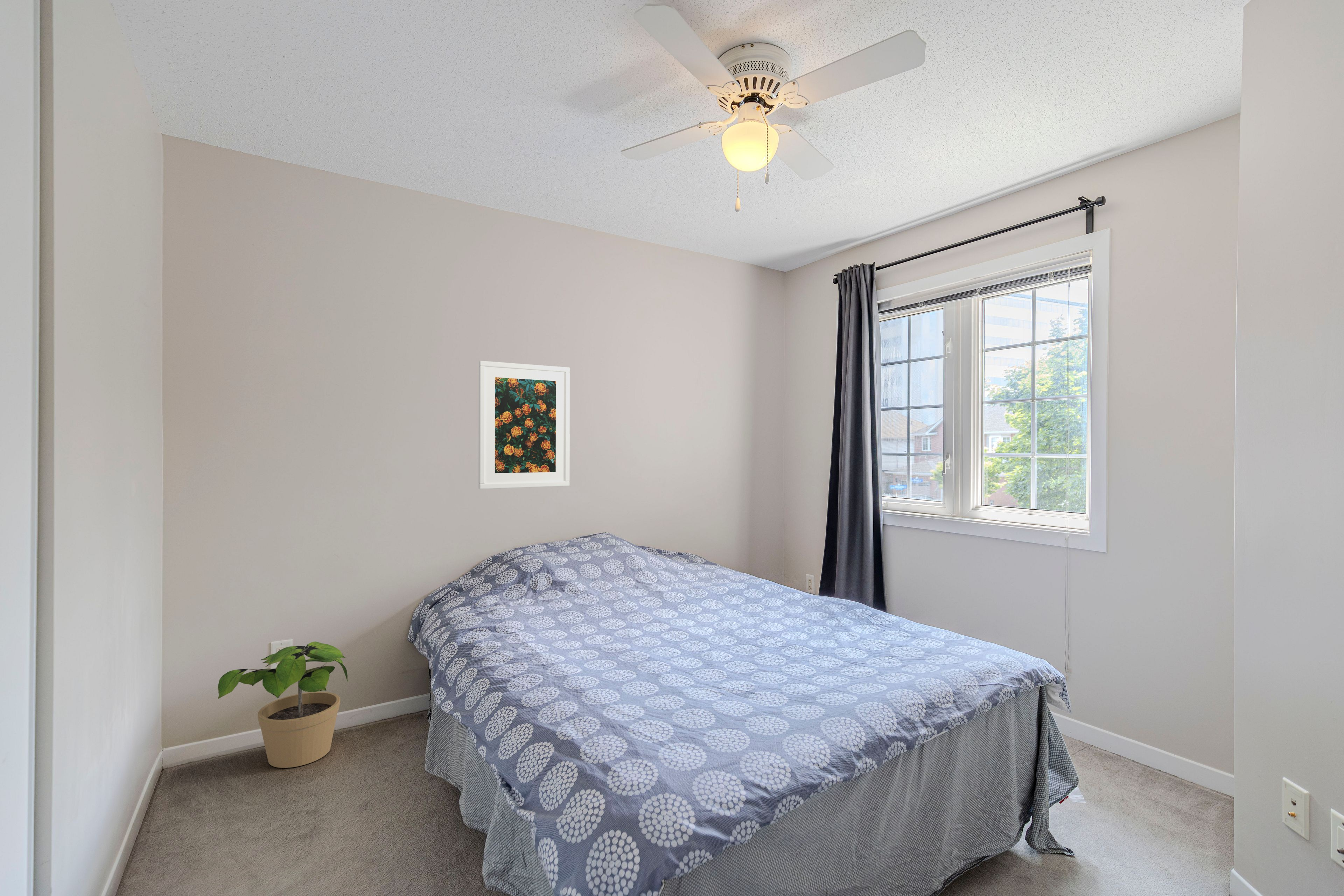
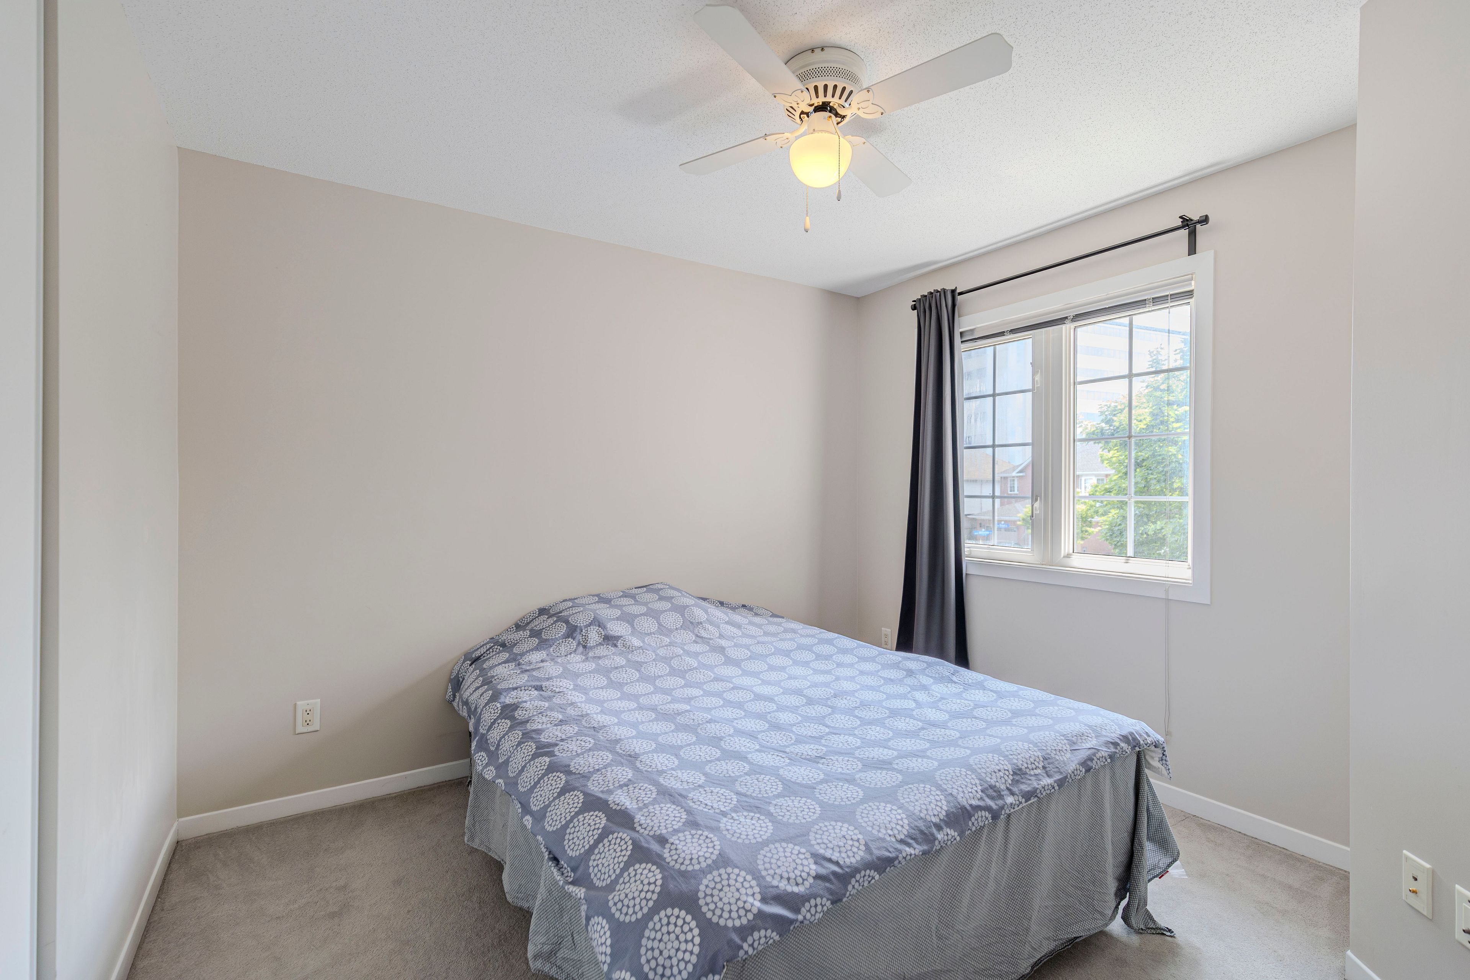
- potted plant (288, 706)
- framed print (526, 426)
